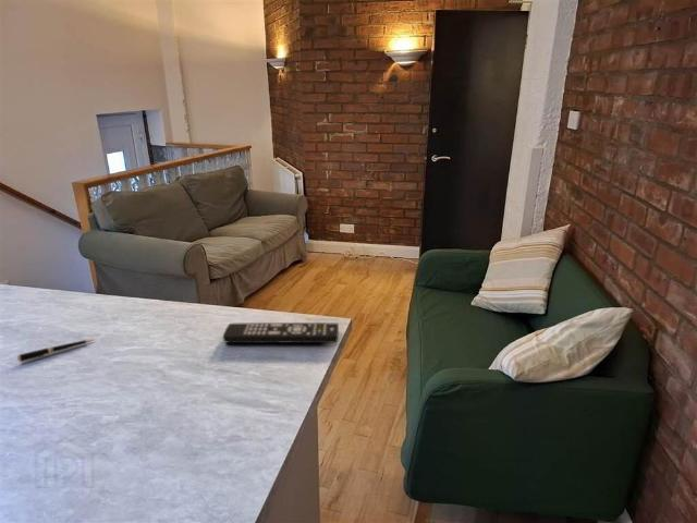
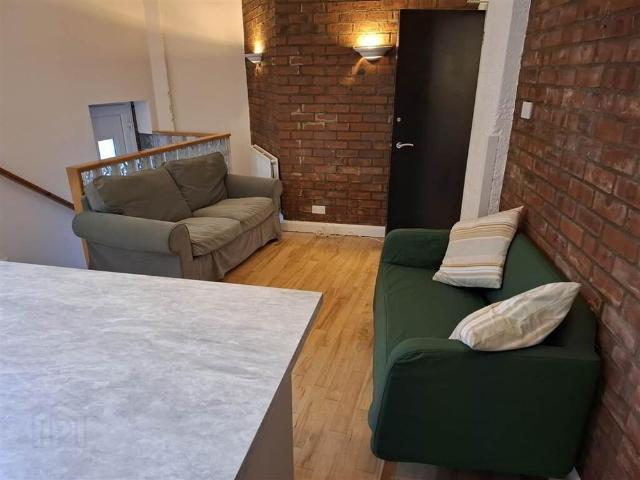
- remote control (282, 333)
- pen (58, 348)
